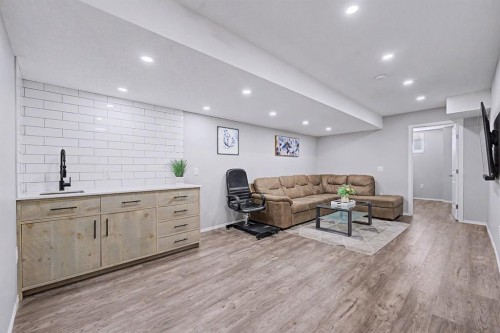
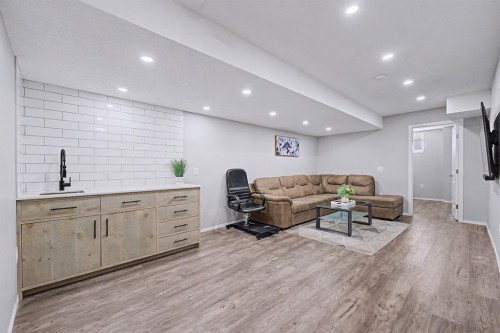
- wall art (228, 141)
